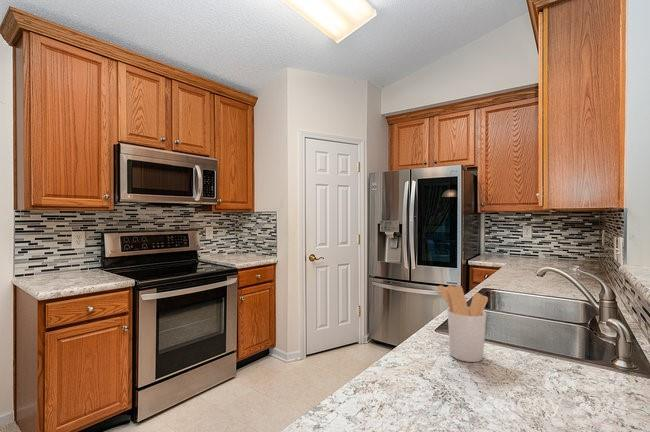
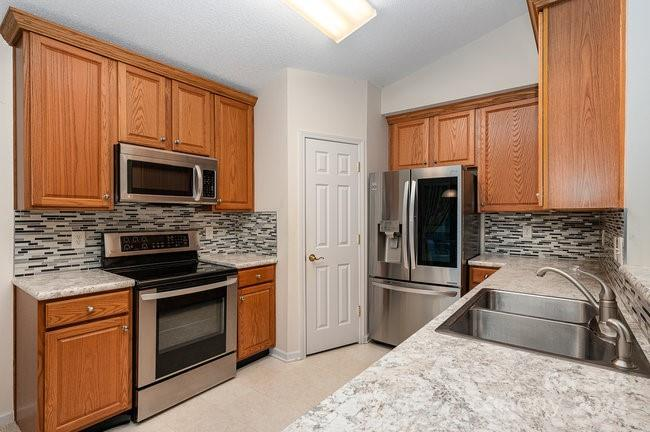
- utensil holder (460, 319)
